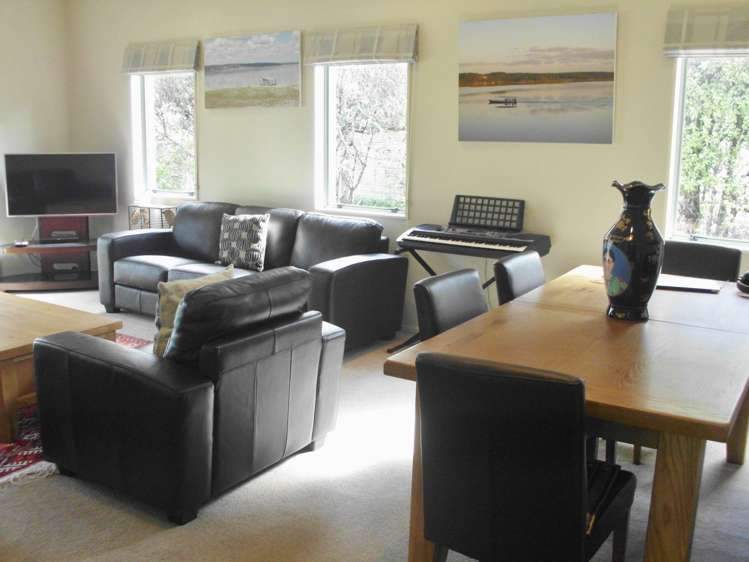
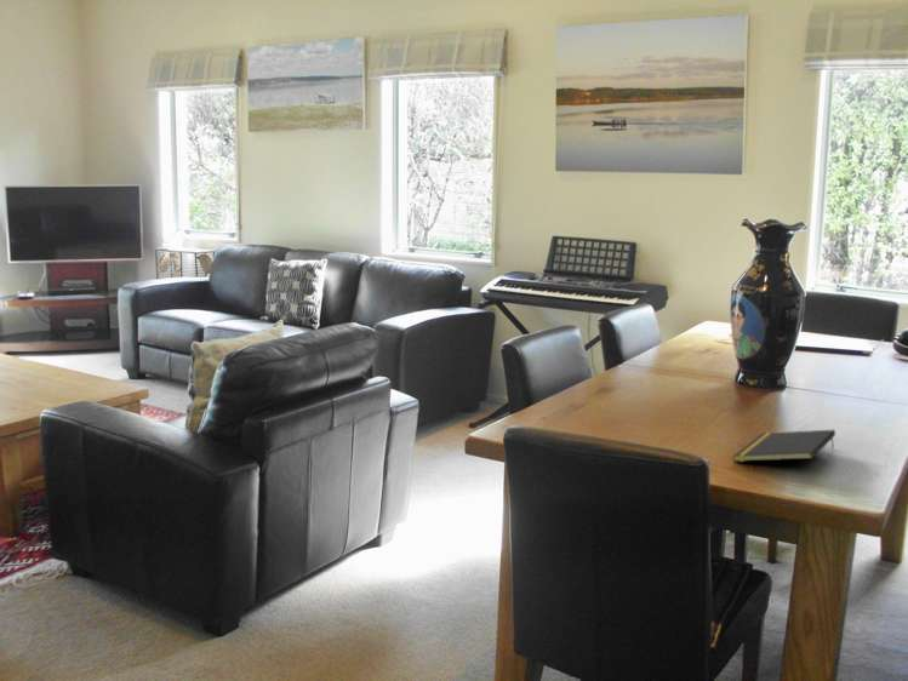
+ notepad (786, 445)
